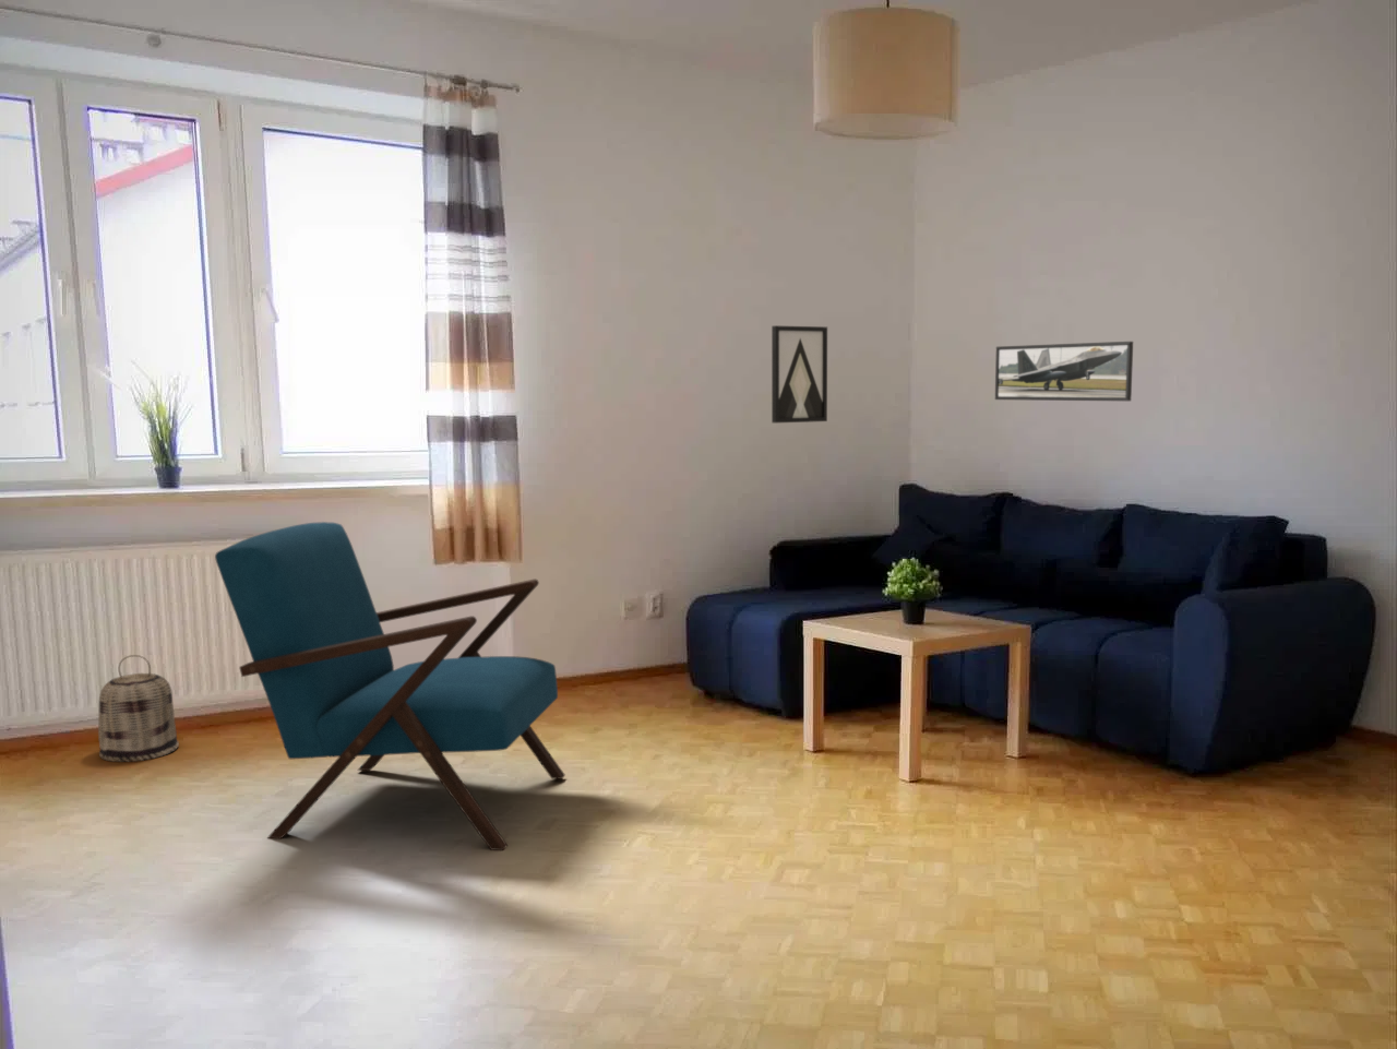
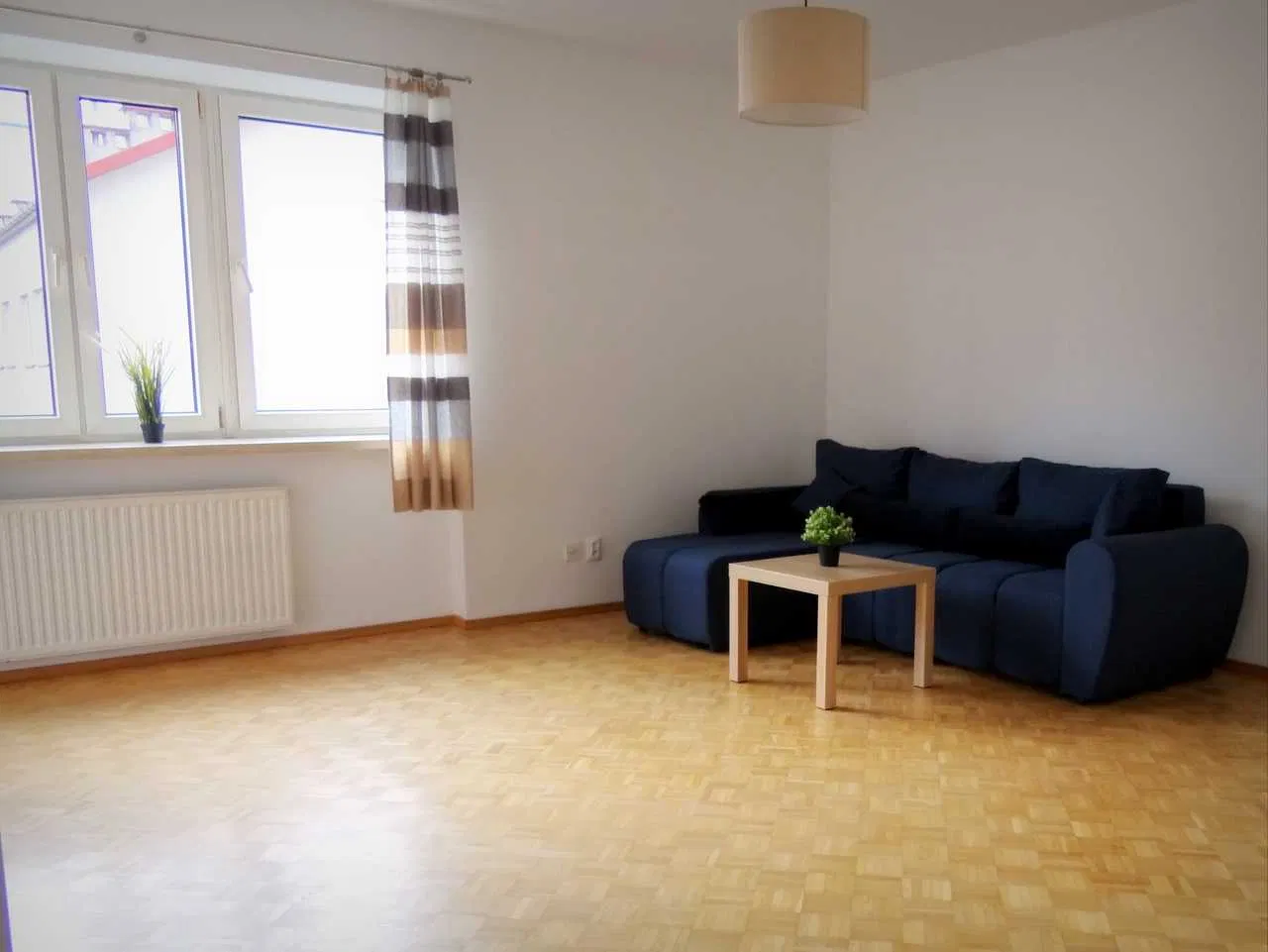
- basket (136, 703)
- wall art (800, 375)
- armchair (400, 668)
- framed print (1060, 372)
